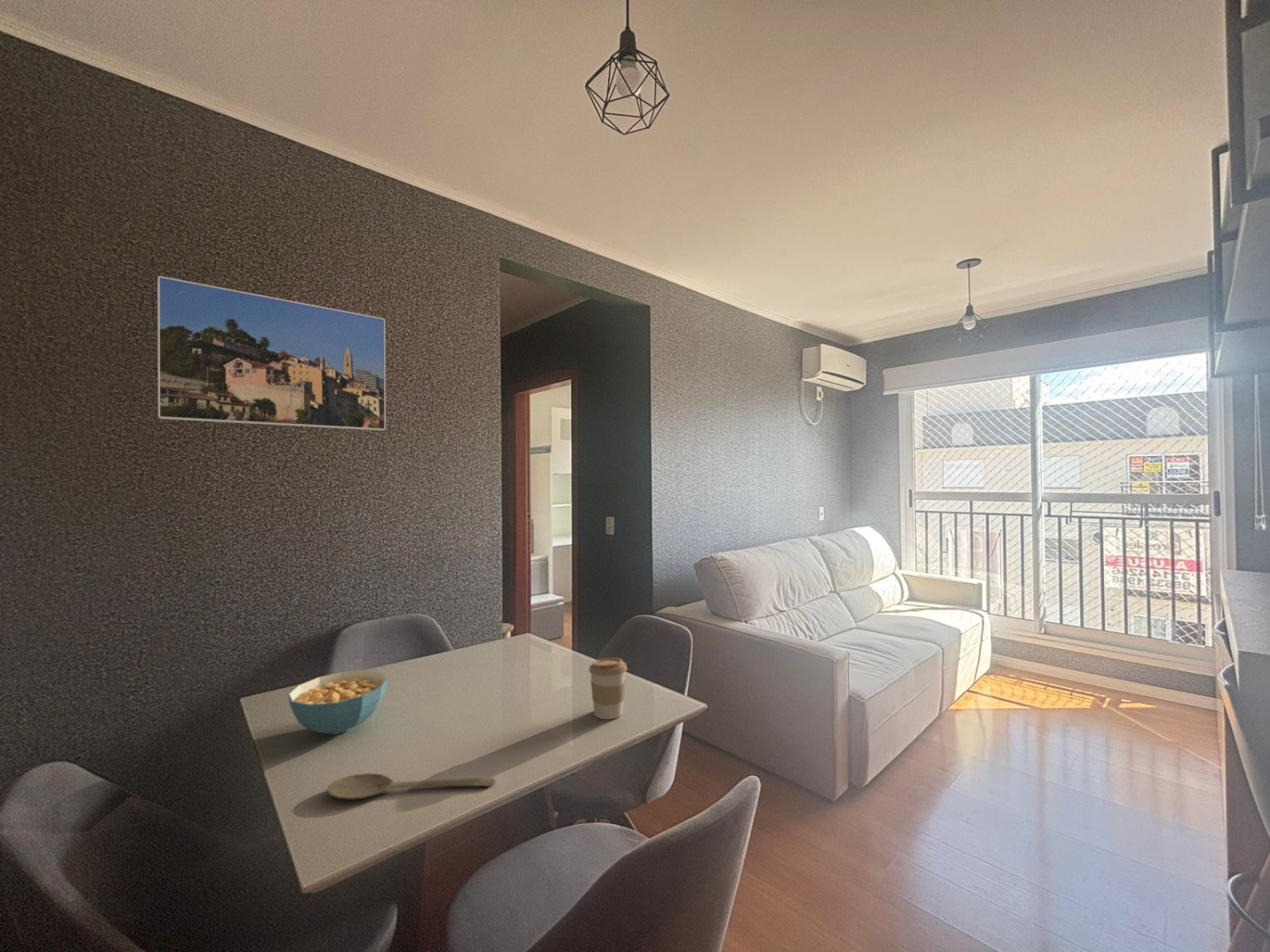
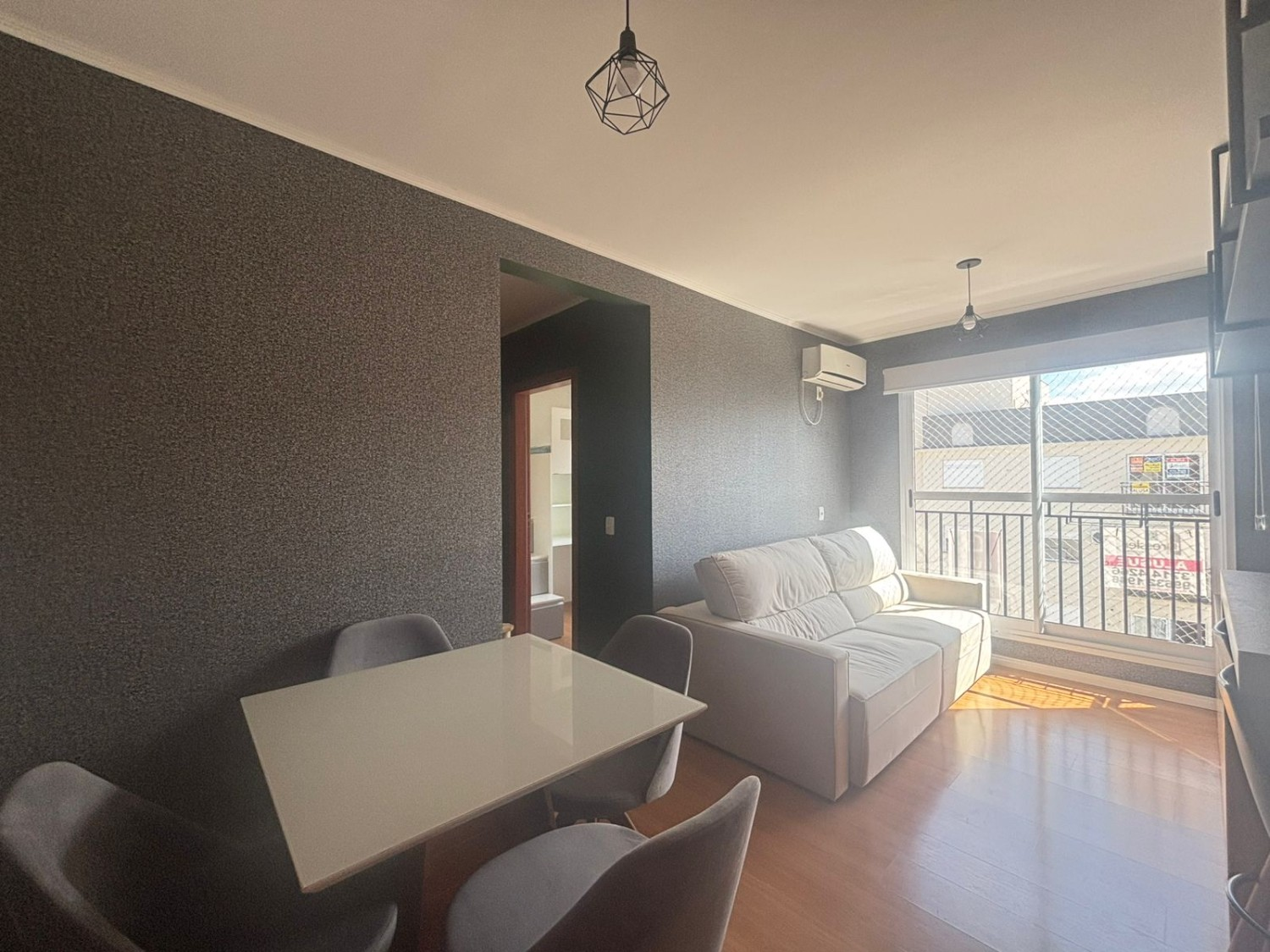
- cereal bowl (340, 707)
- wooden spoon (412, 784)
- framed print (284, 362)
- coffee cup (608, 686)
